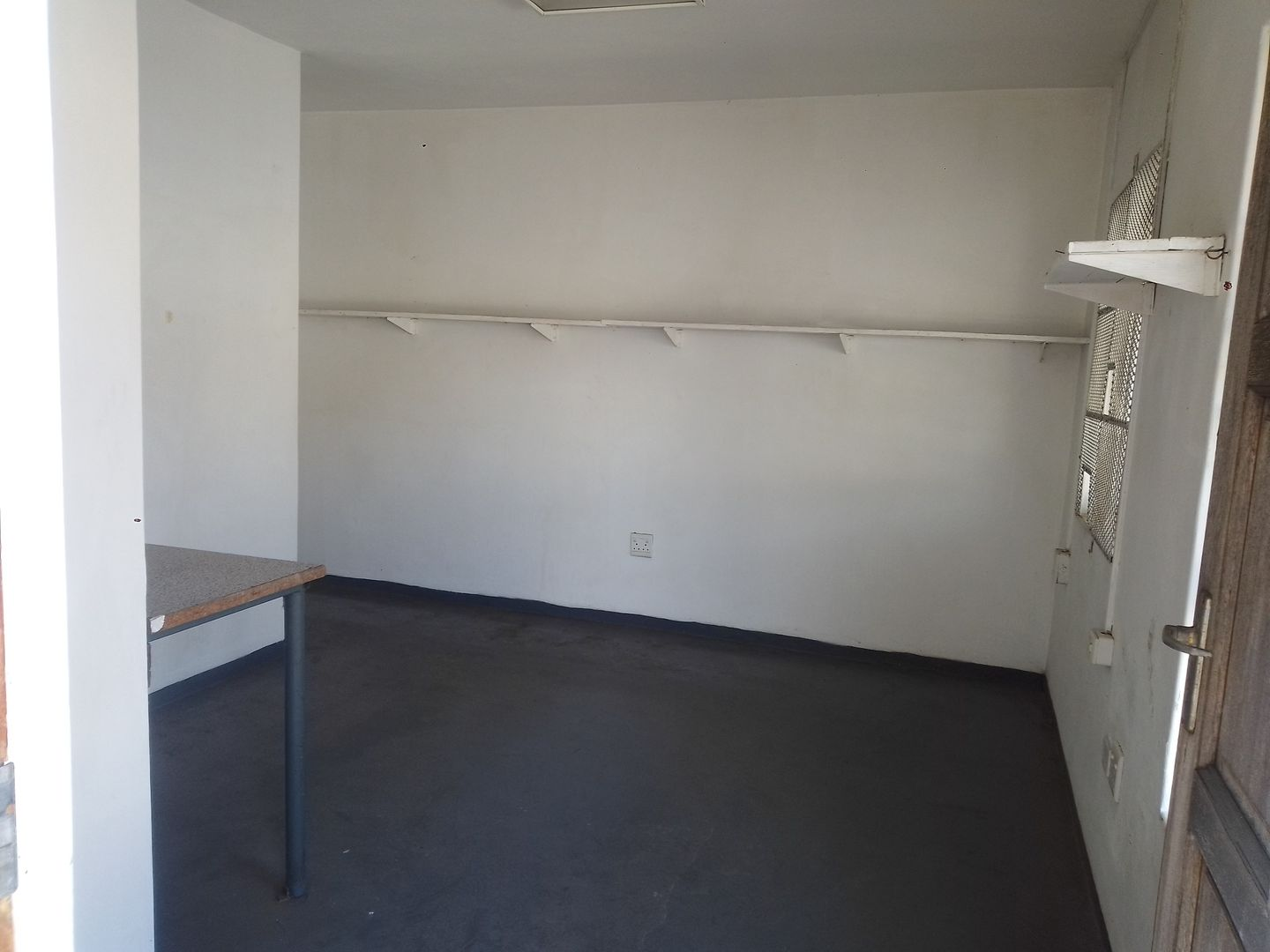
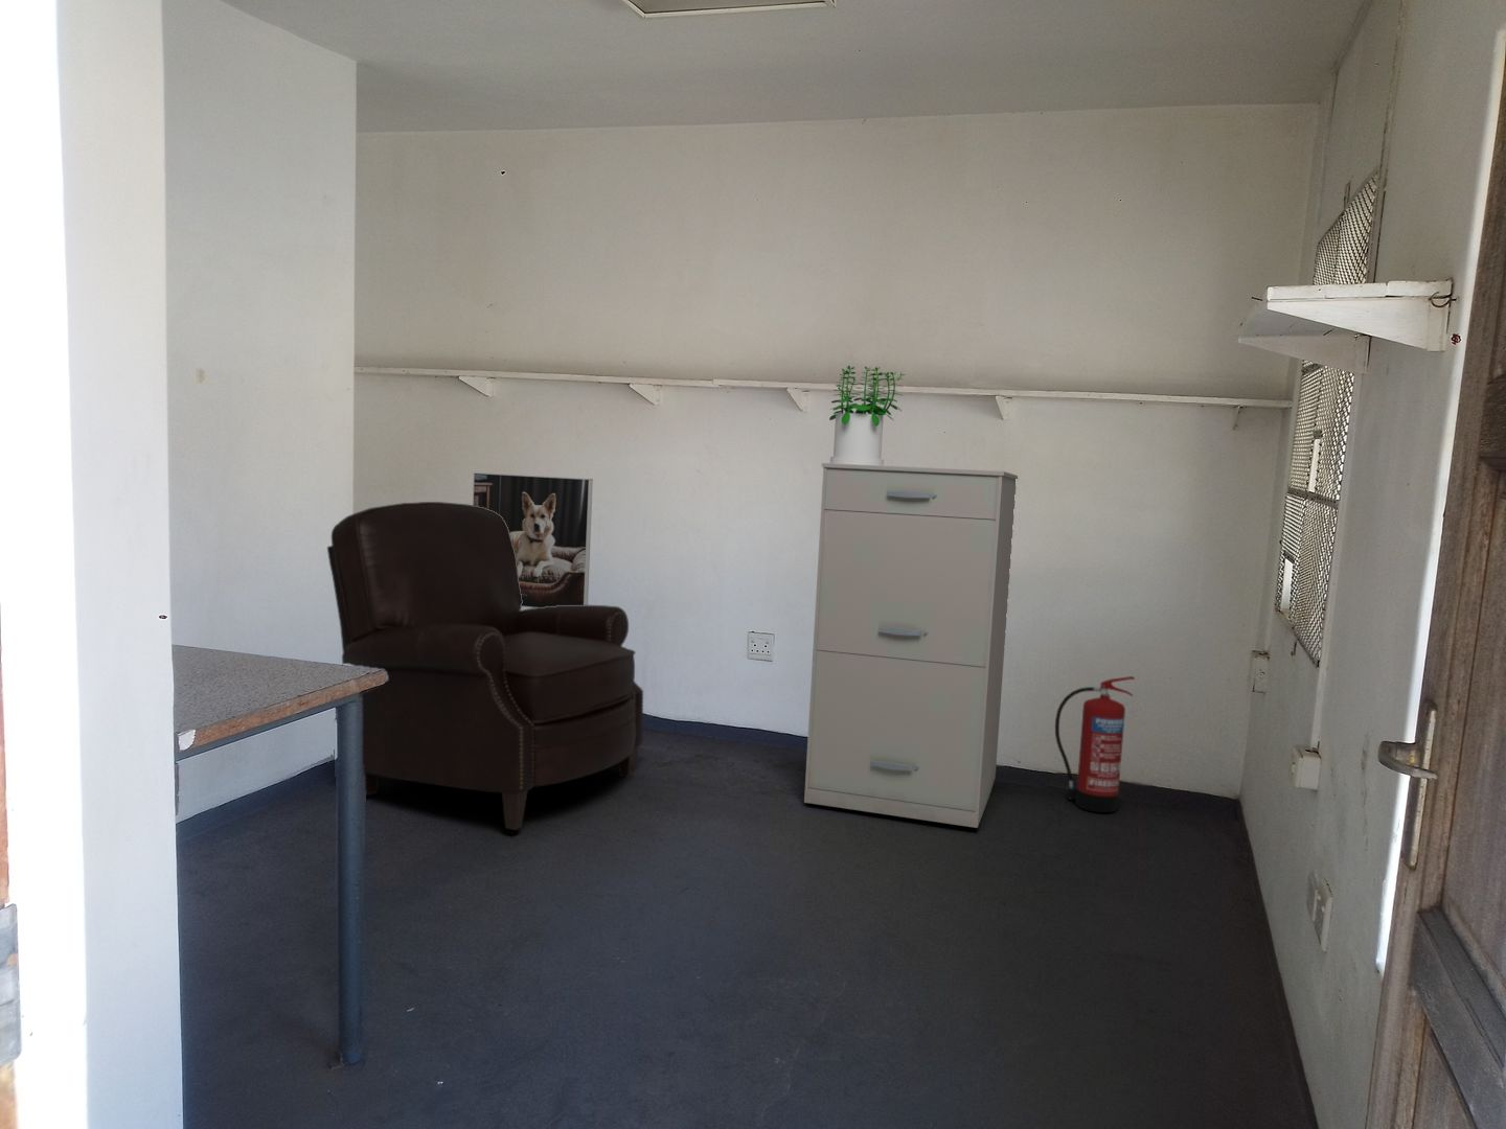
+ potted plant (866, 415)
+ filing cabinet (914, 632)
+ chair (497, 646)
+ fire extinguisher (1091, 739)
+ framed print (529, 542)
